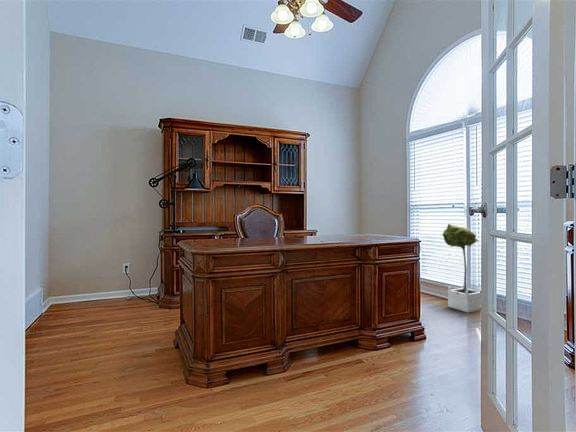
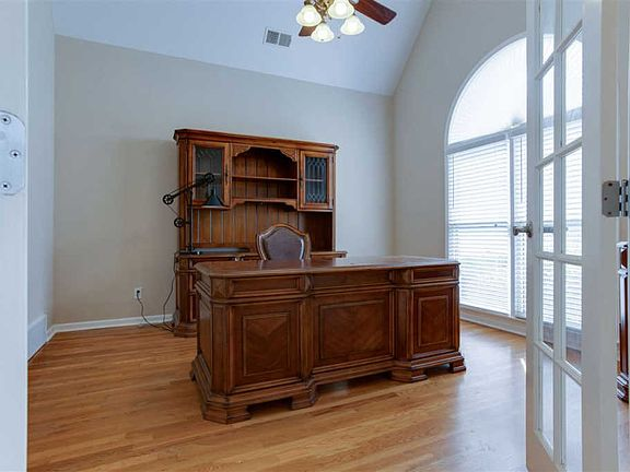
- potted tree (464, 265)
